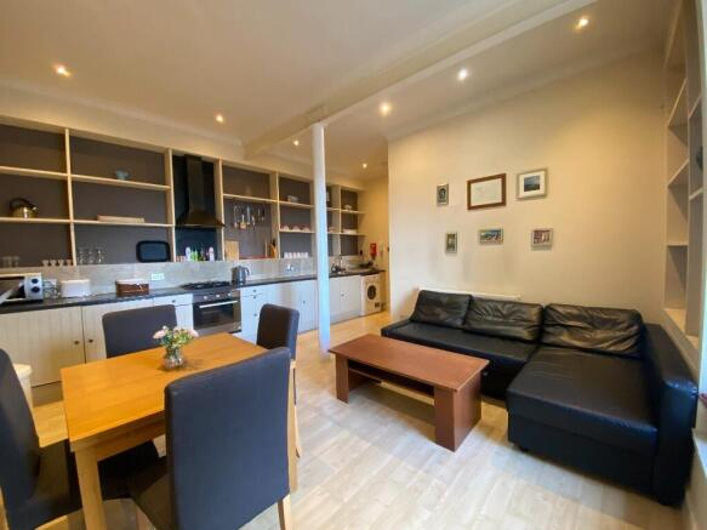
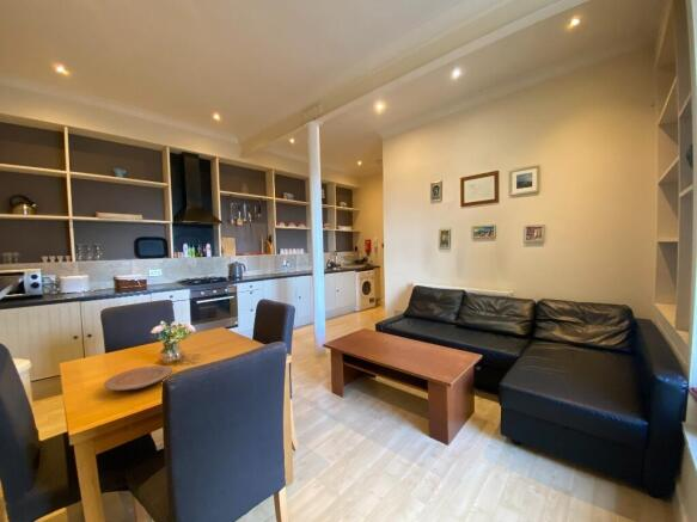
+ plate (140, 380)
